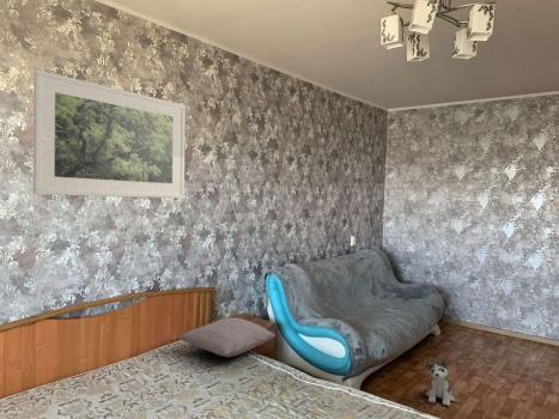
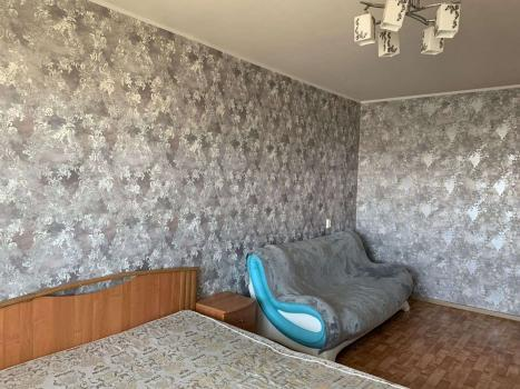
- pillow (226, 336)
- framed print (120, 142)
- plush toy (439, 376)
